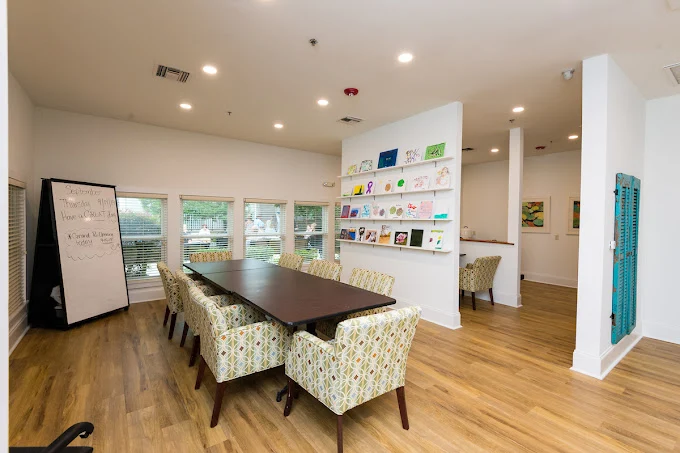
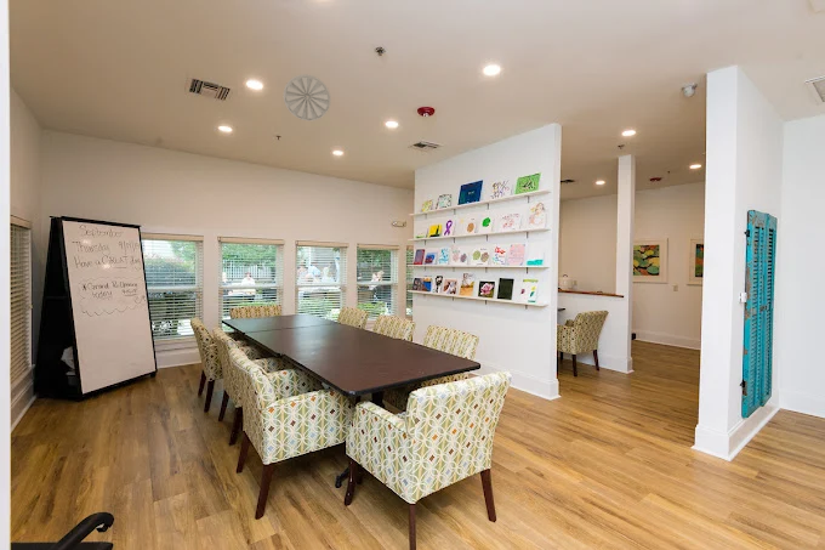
+ ceiling vent (307, 97)
